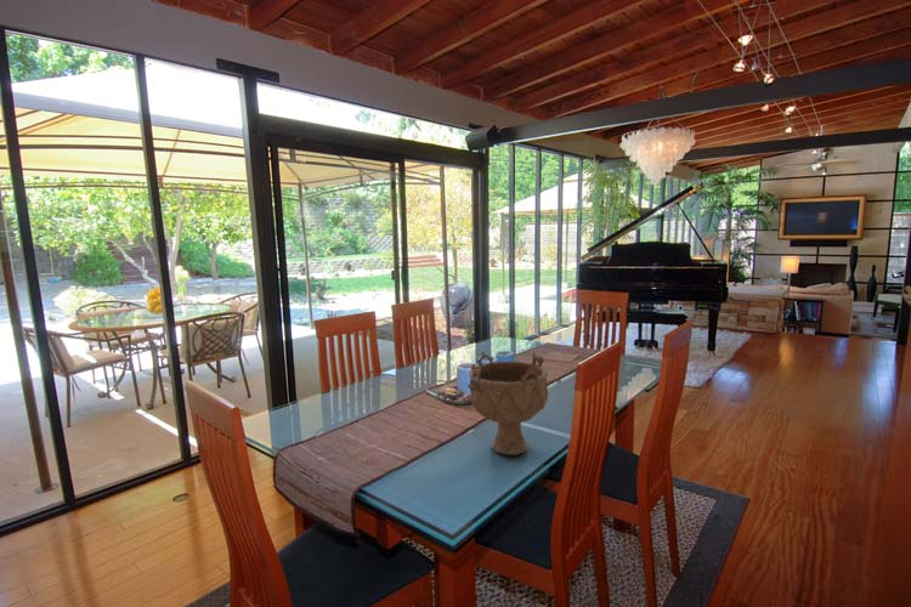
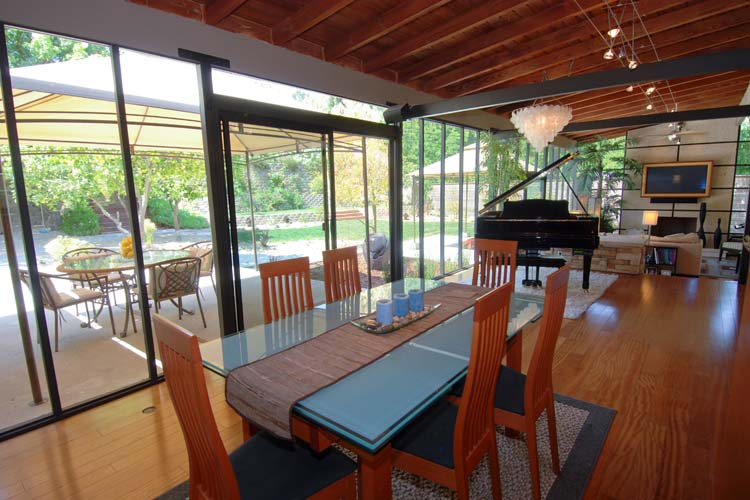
- decorative bowl (508, 403)
